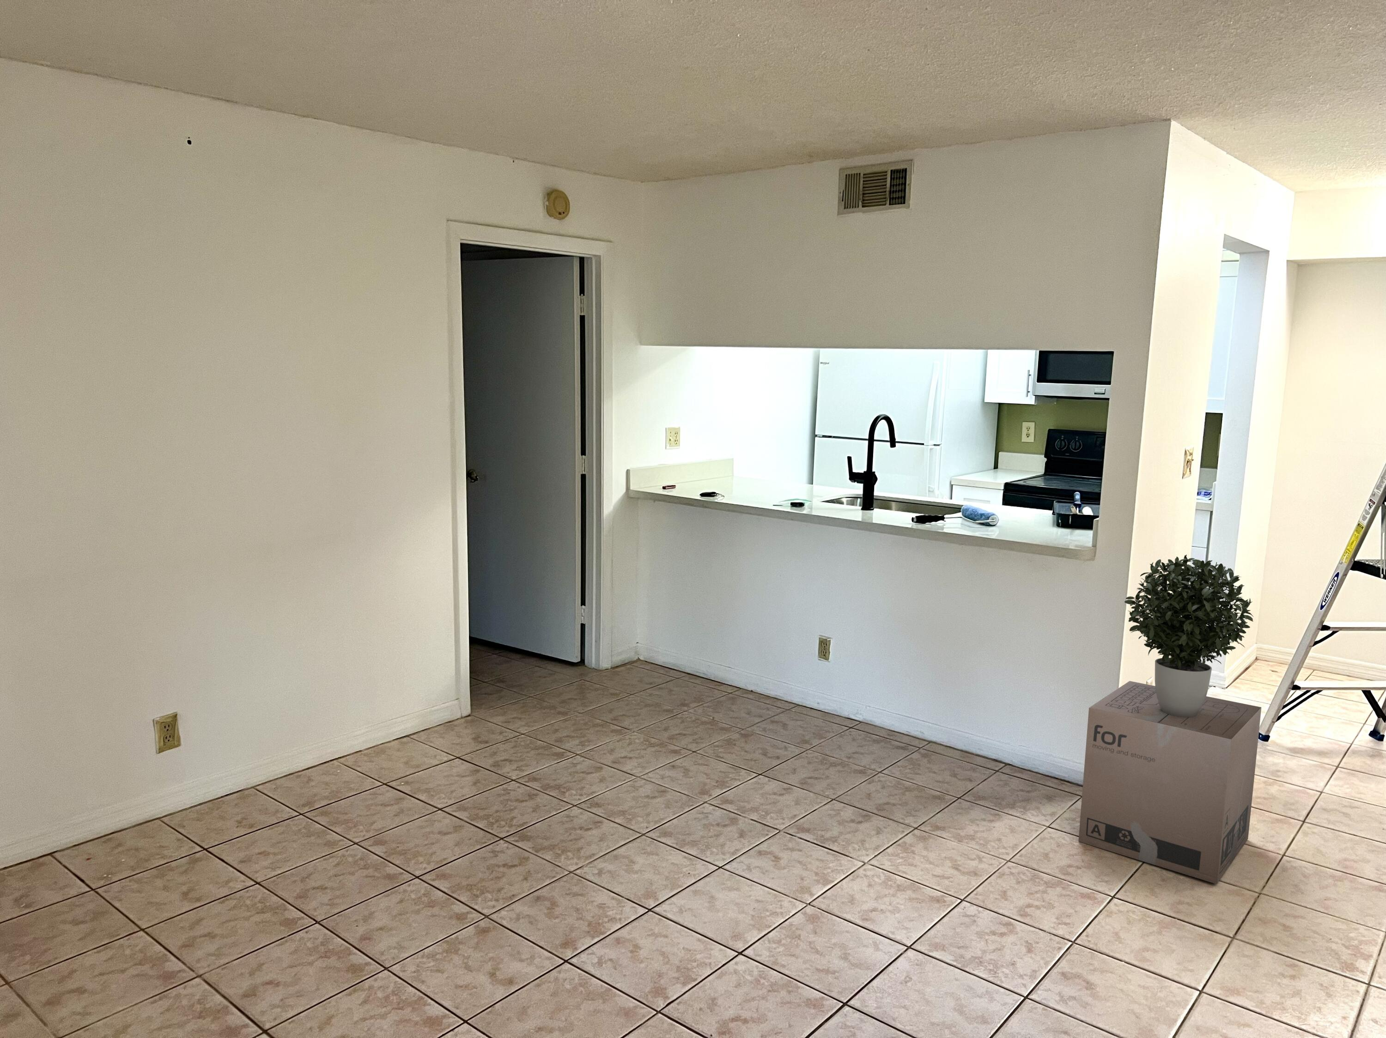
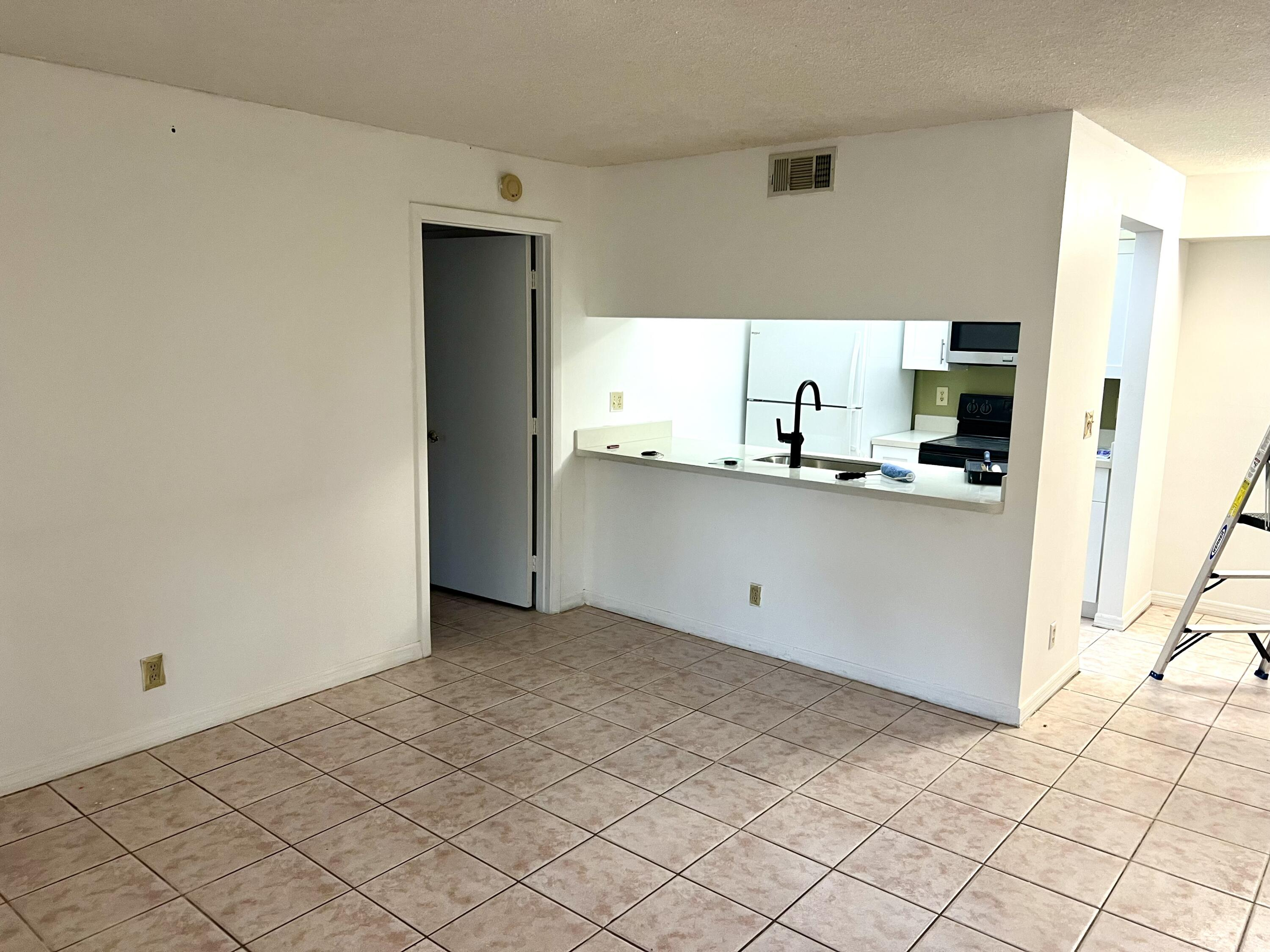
- cardboard box (1170, 774)
- potted plant (1187, 635)
